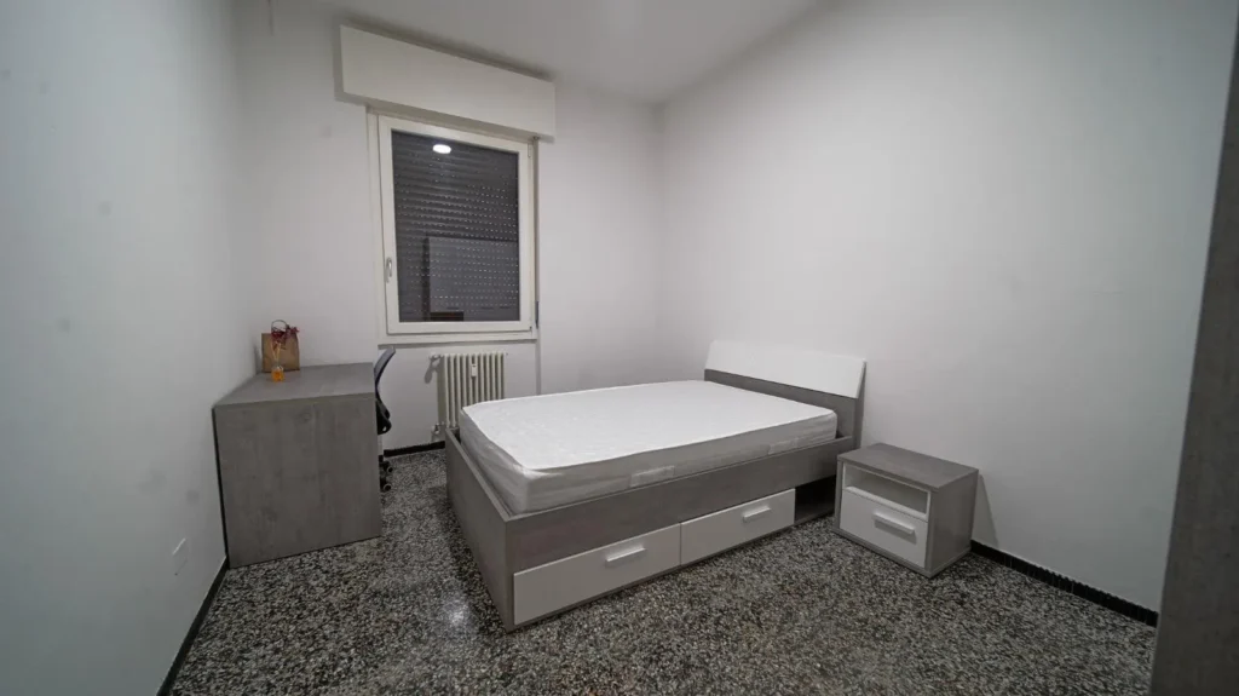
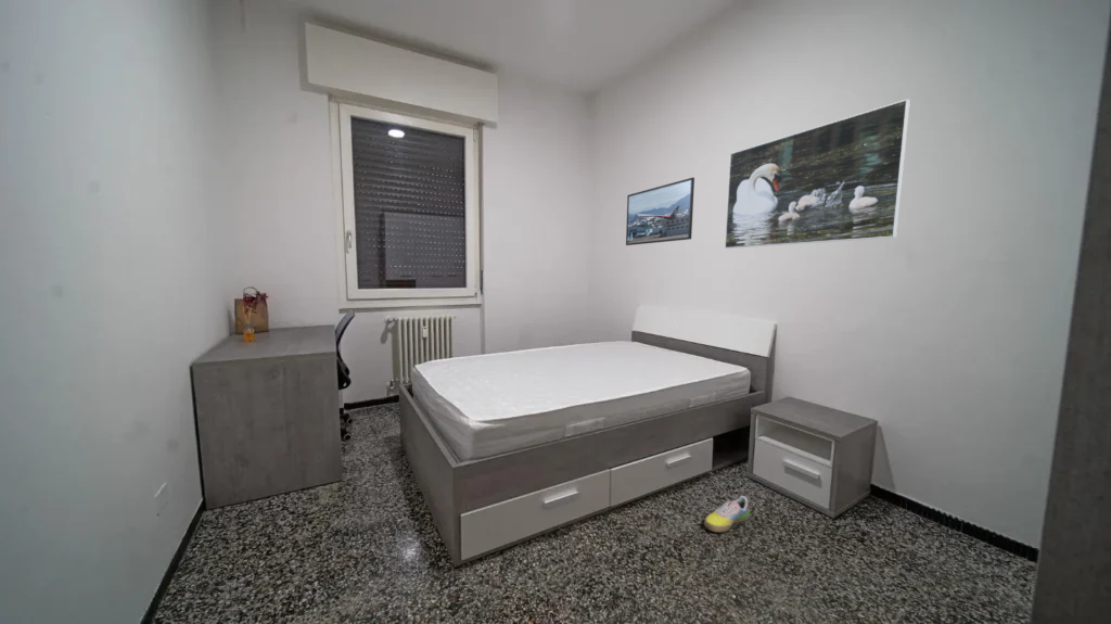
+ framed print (799, 188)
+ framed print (656, 215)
+ shoe (727, 511)
